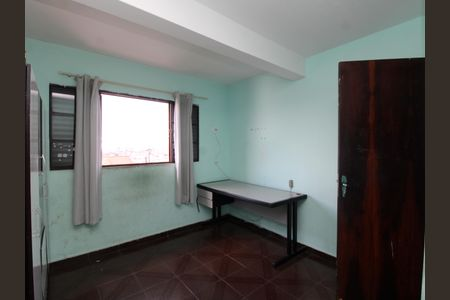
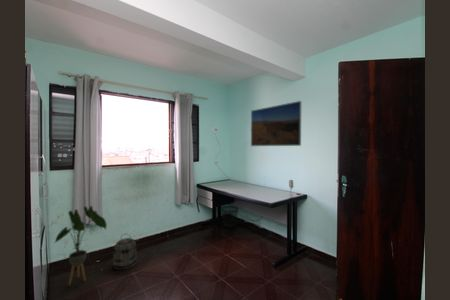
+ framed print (273, 126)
+ house plant (80, 242)
+ wastebasket (229, 217)
+ basket (125, 248)
